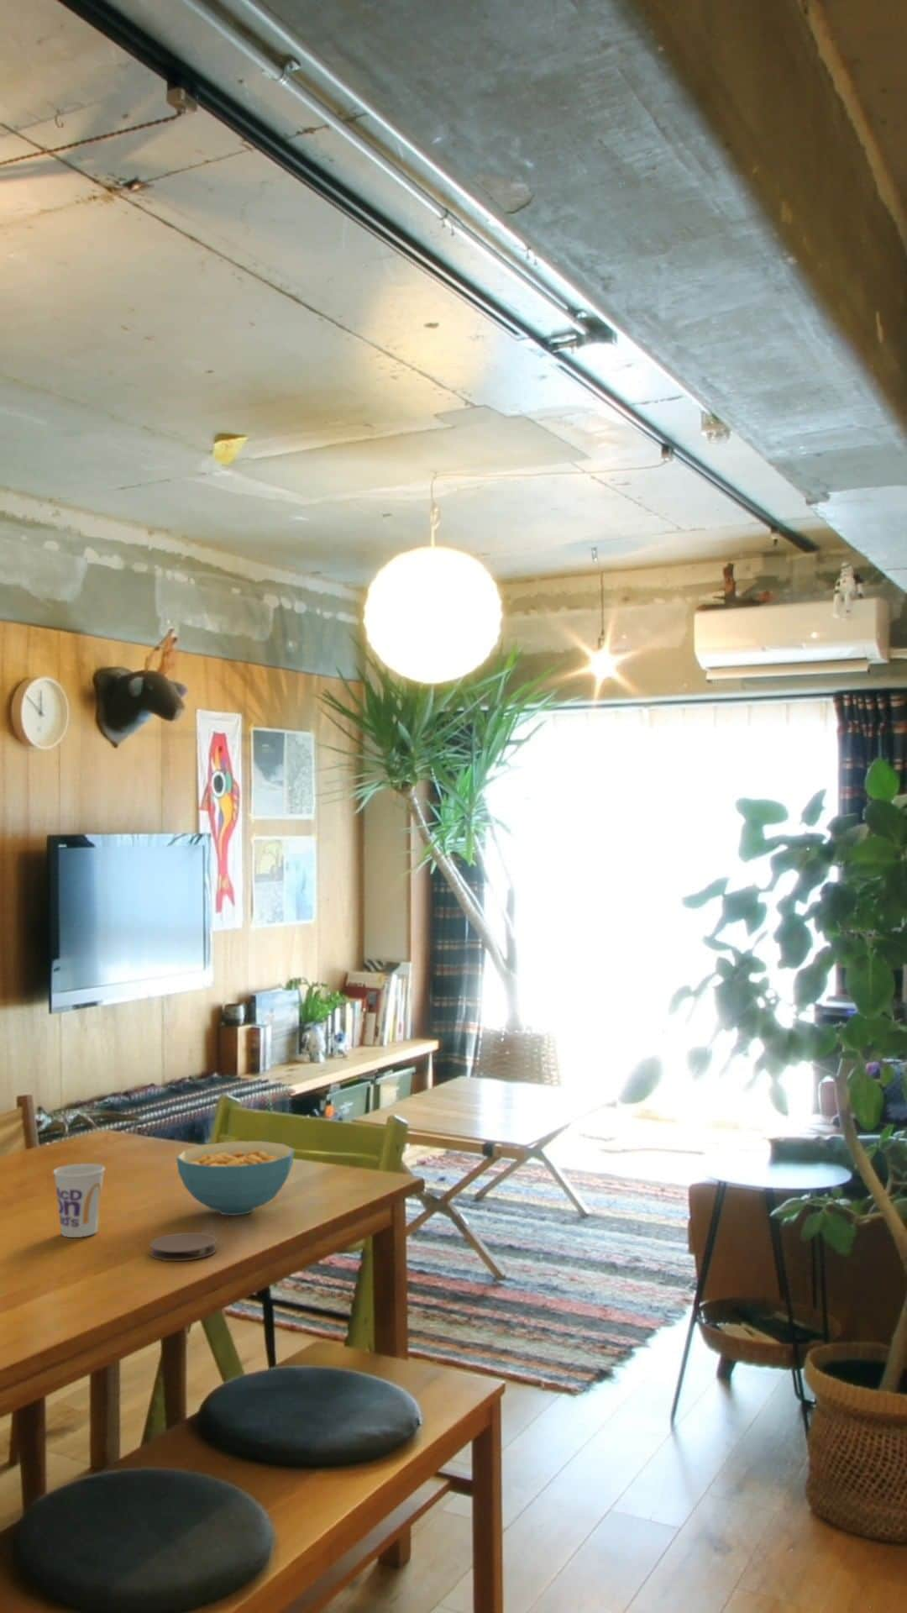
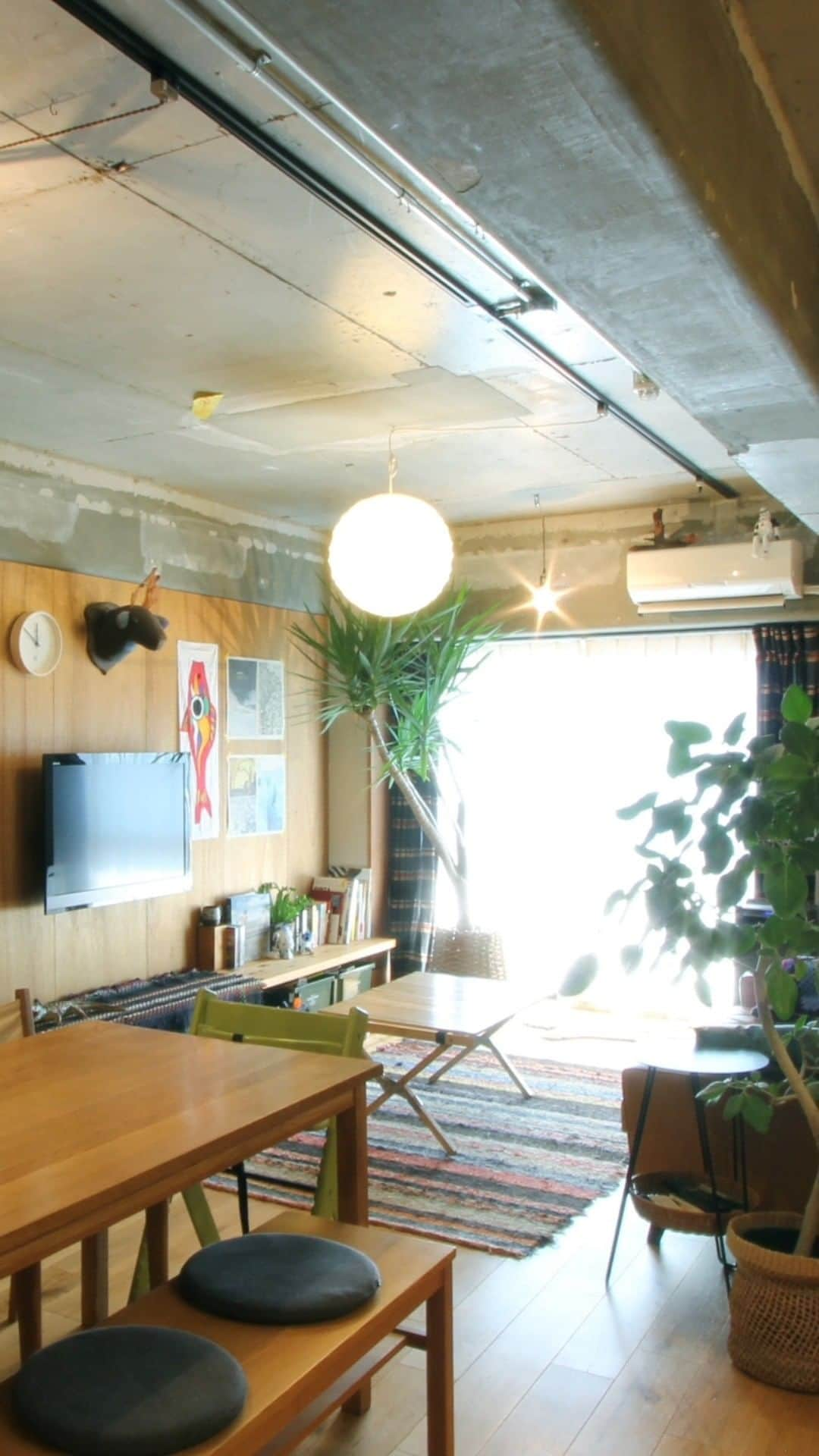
- cereal bowl (236, 1181)
- cup (79, 1201)
- coaster (183, 1246)
